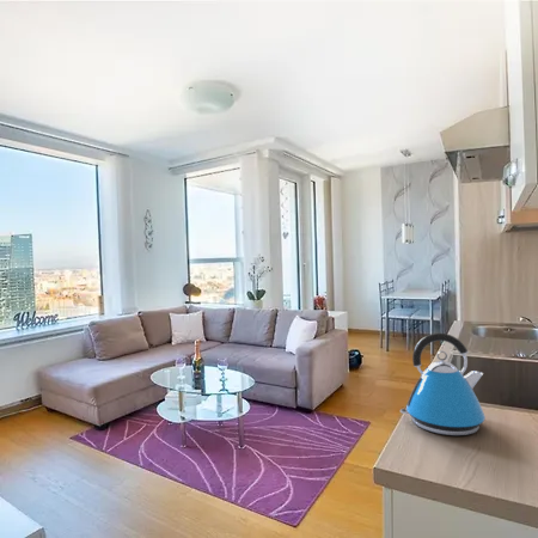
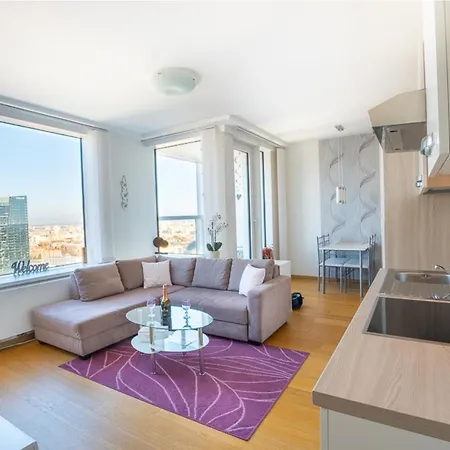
- kettle (440, 377)
